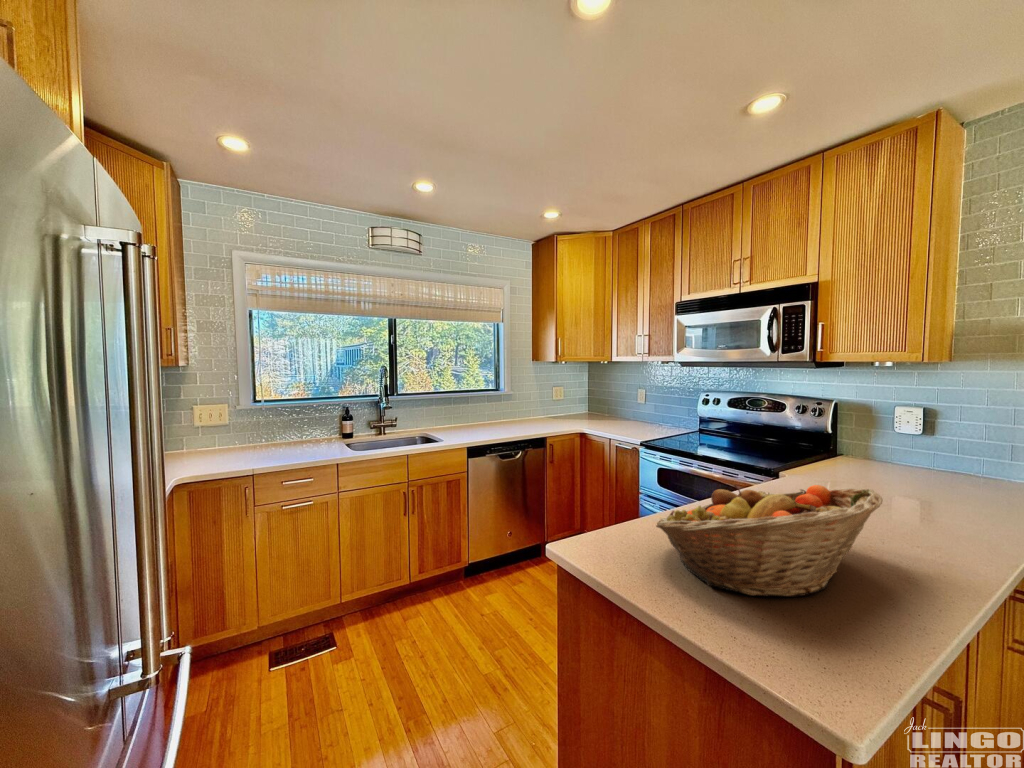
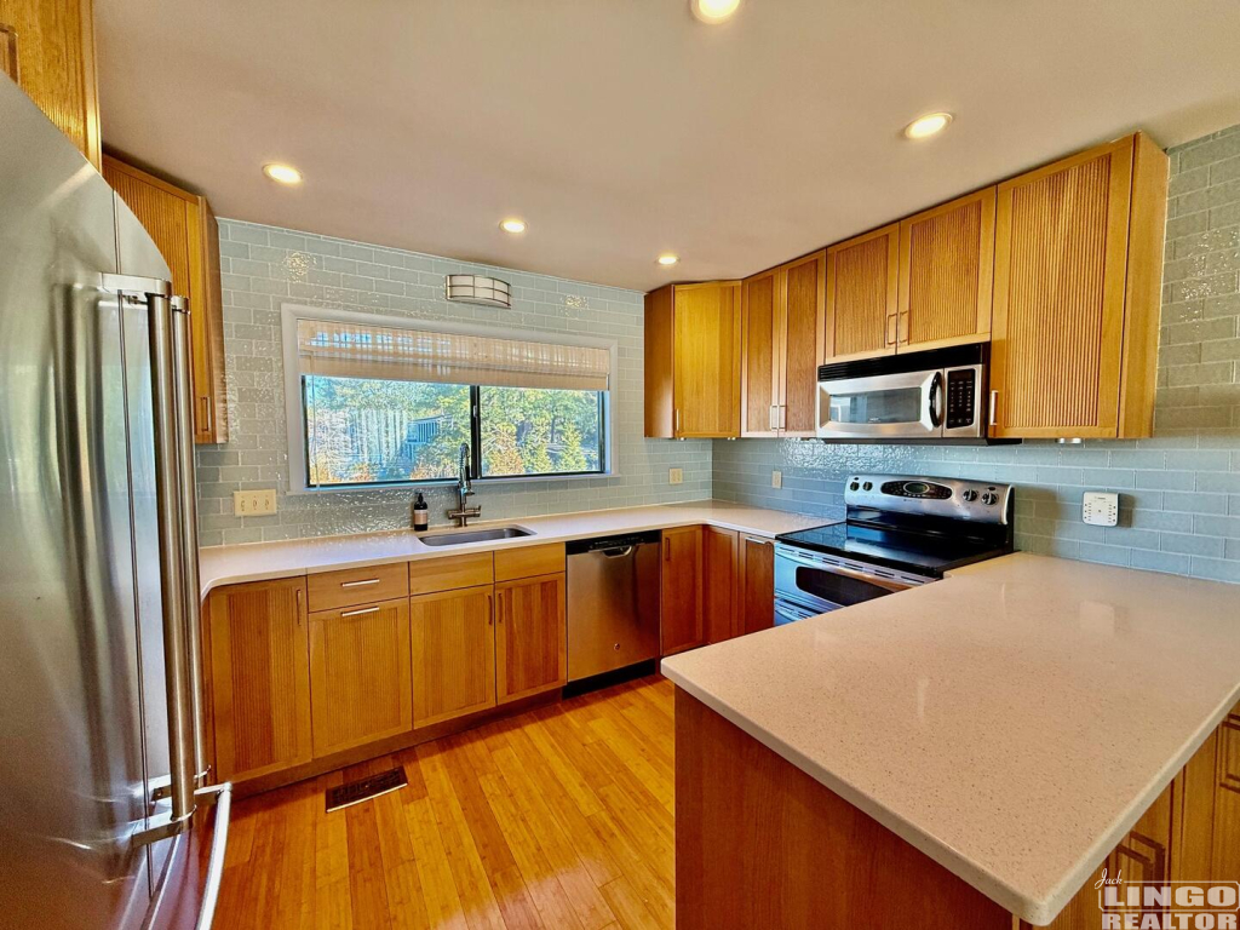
- fruit basket (762, 525)
